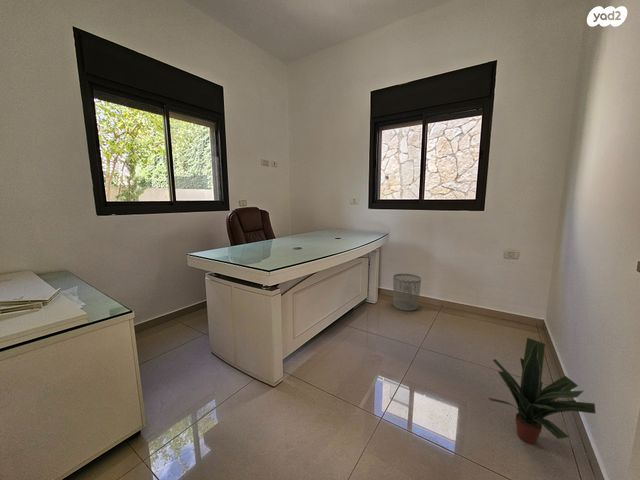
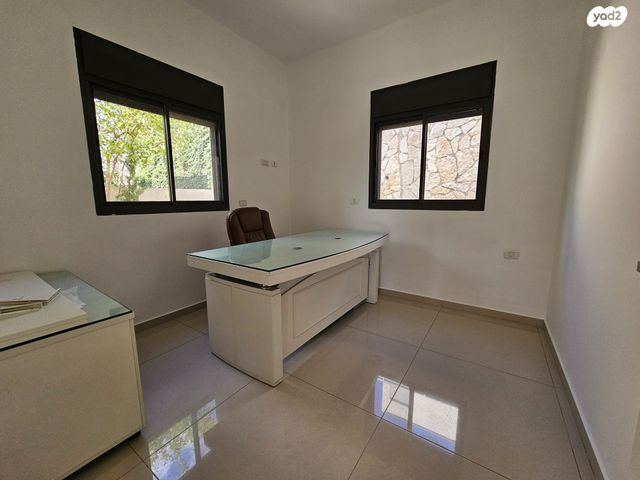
- potted plant (534, 397)
- waste bin (406, 291)
